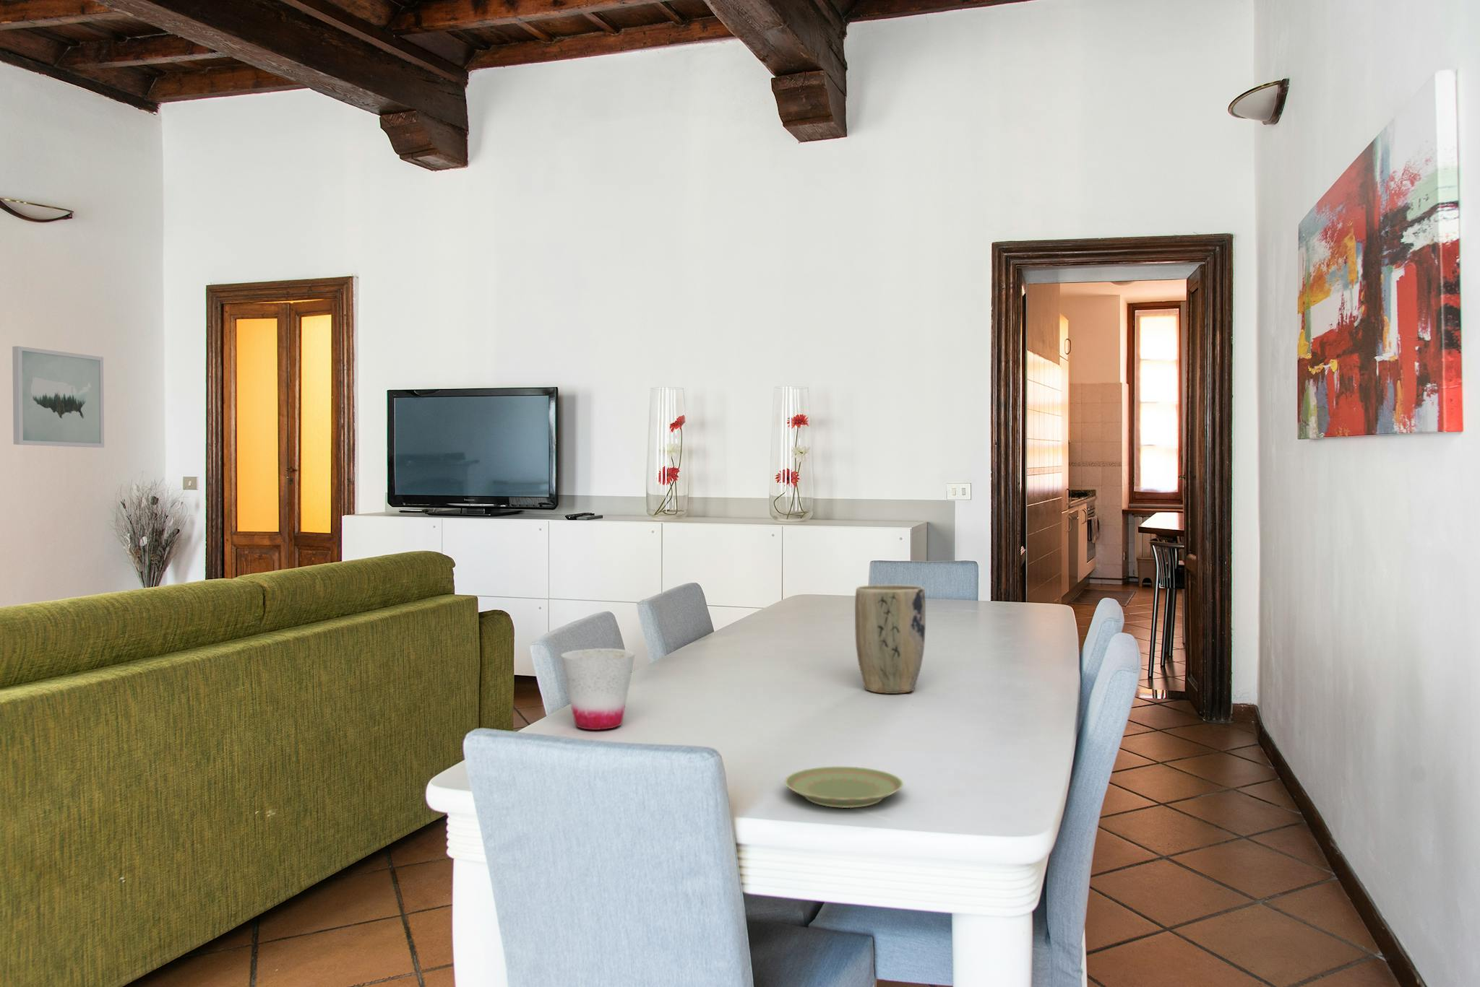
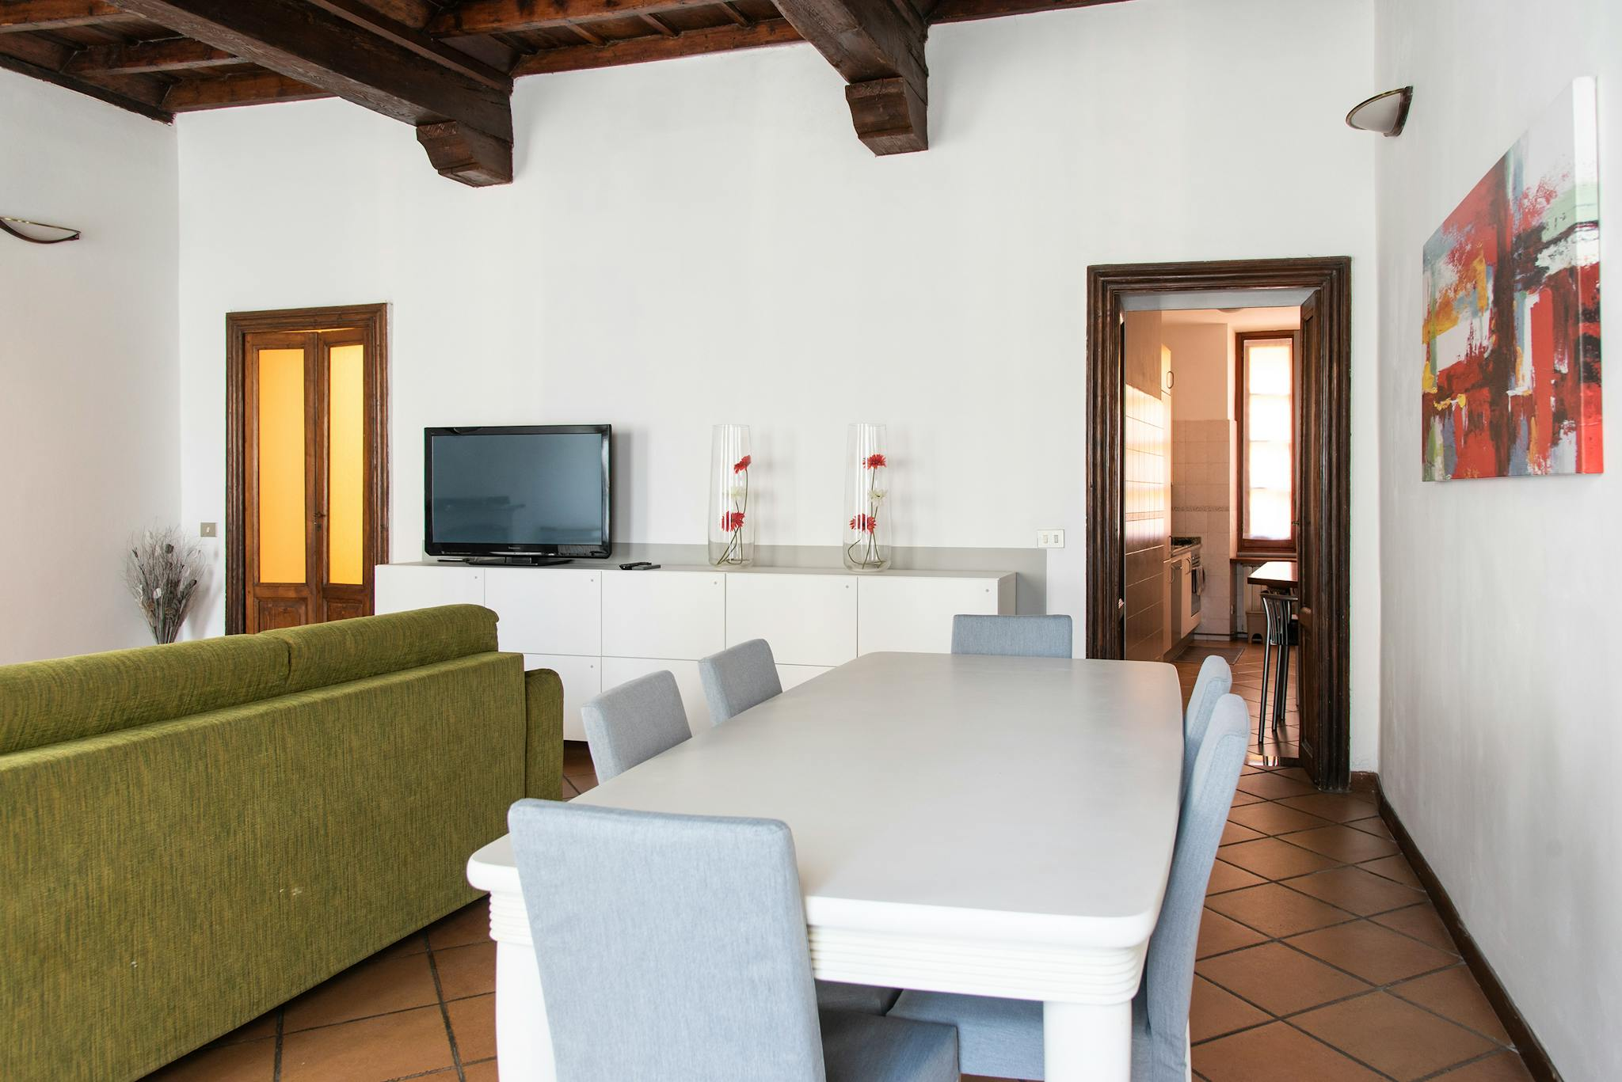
- plant pot (890, 638)
- wall art (60, 399)
- cup (598, 690)
- plate (843, 789)
